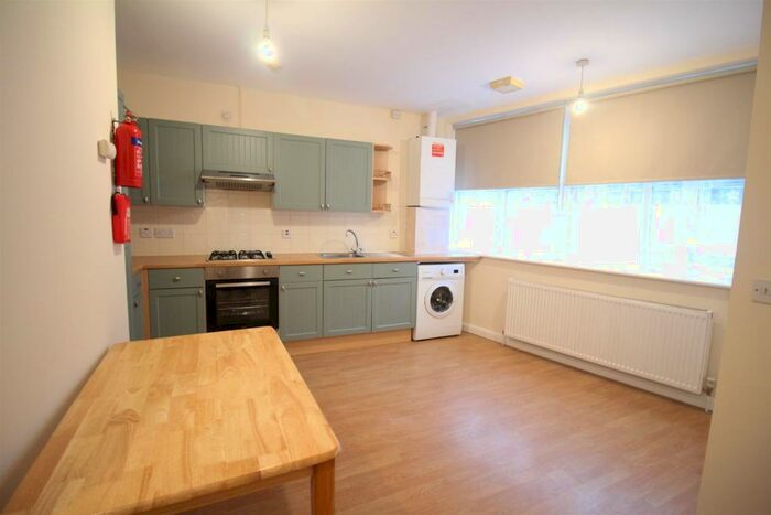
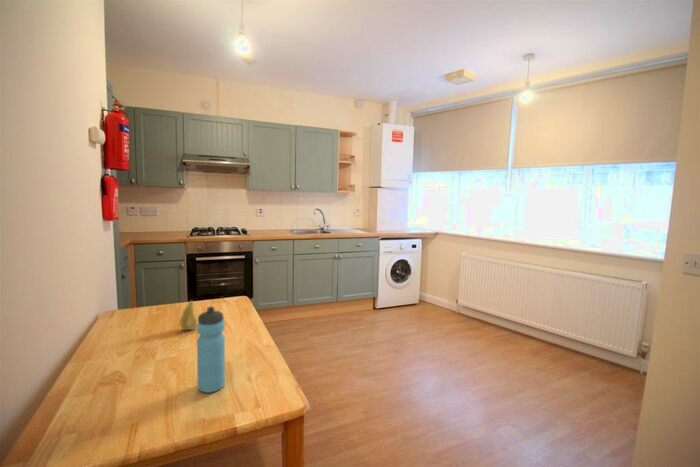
+ fruit (188, 315)
+ water bottle (211, 347)
